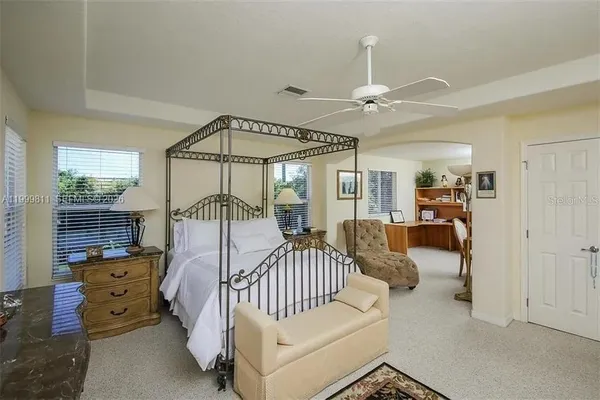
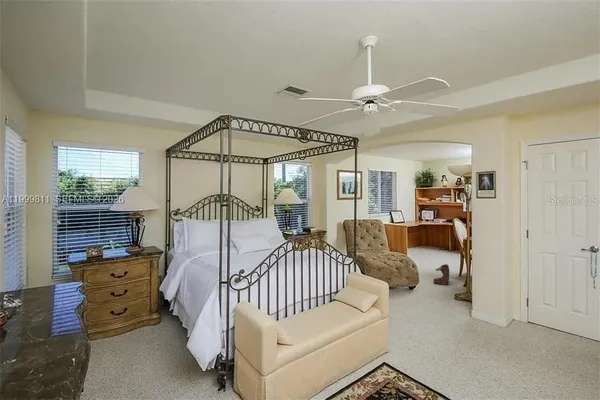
+ boots (442, 273)
